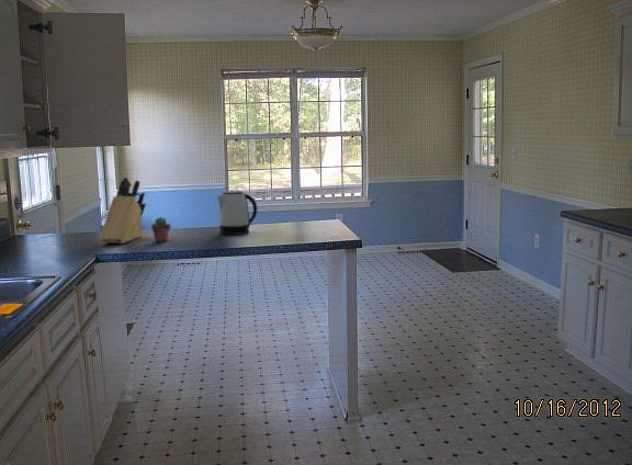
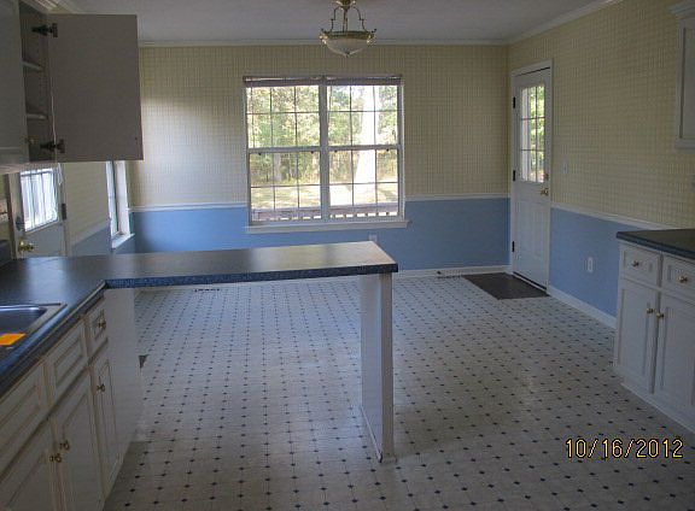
- kettle (237, 212)
- potted succulent (160, 228)
- knife block (123, 208)
